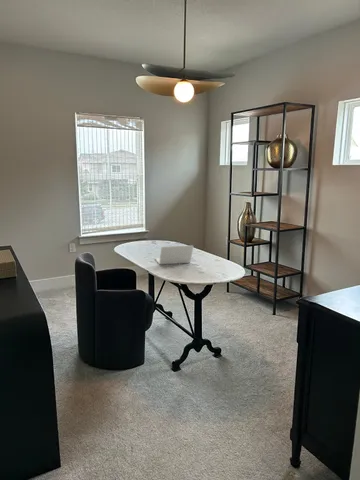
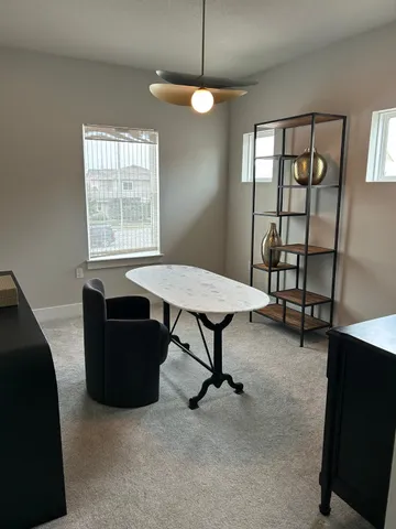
- laptop (173, 251)
